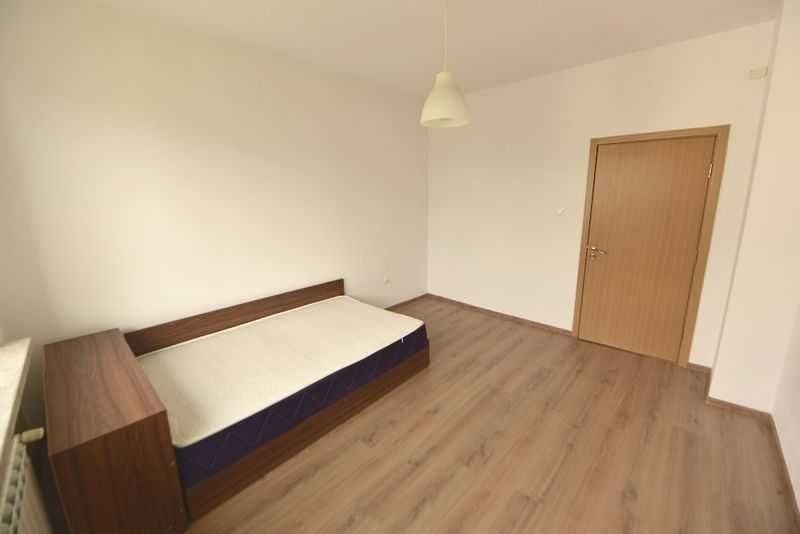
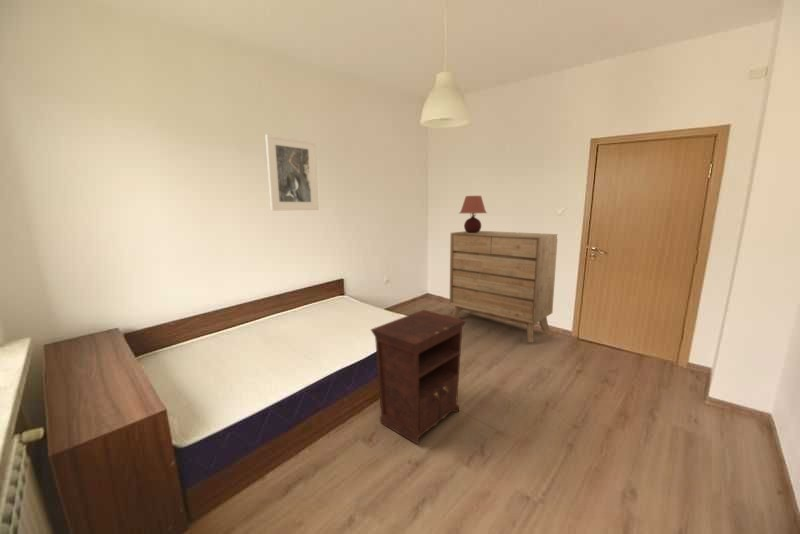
+ dresser (499, 280)
+ table lamp (473, 214)
+ nightstand (420, 372)
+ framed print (293, 174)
